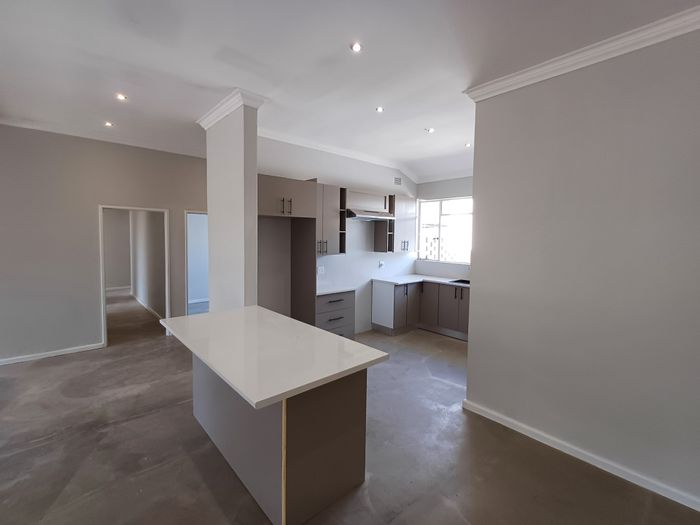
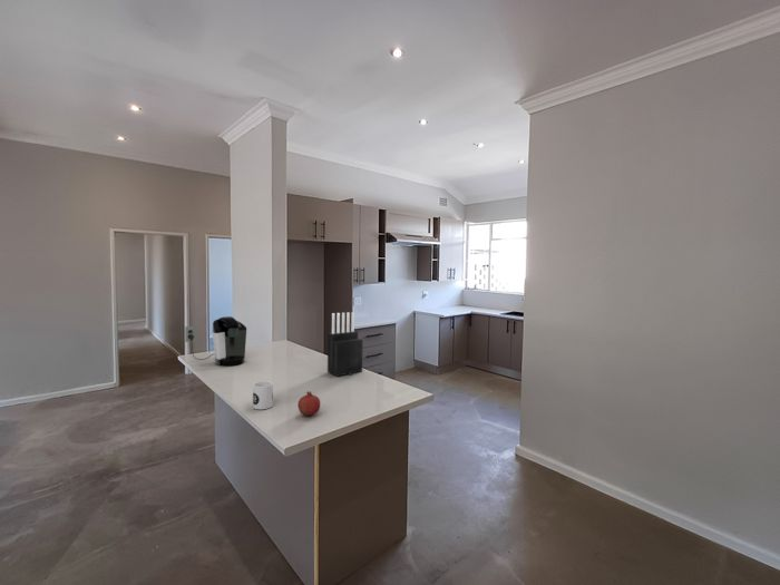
+ mug (261, 393)
+ fruit (309, 402)
+ coffee maker (220, 340)
+ knife block (345, 342)
